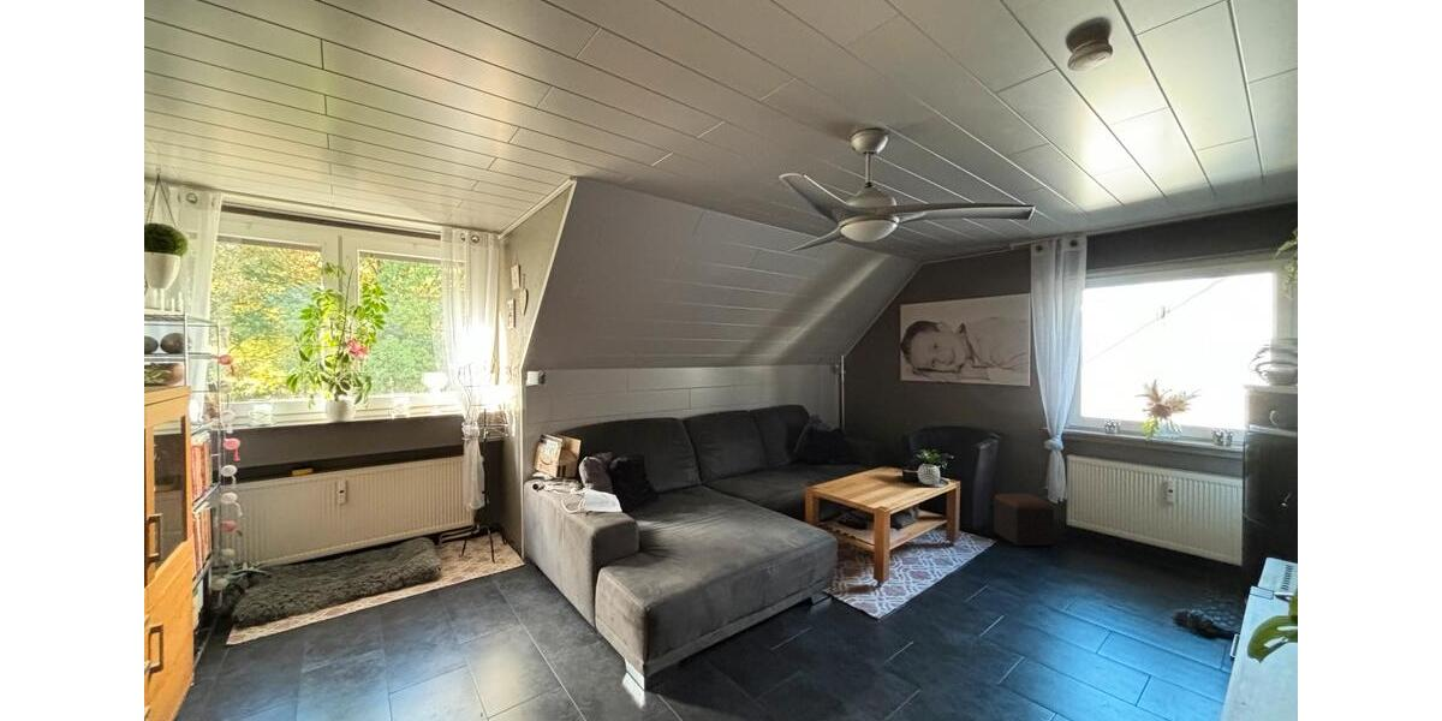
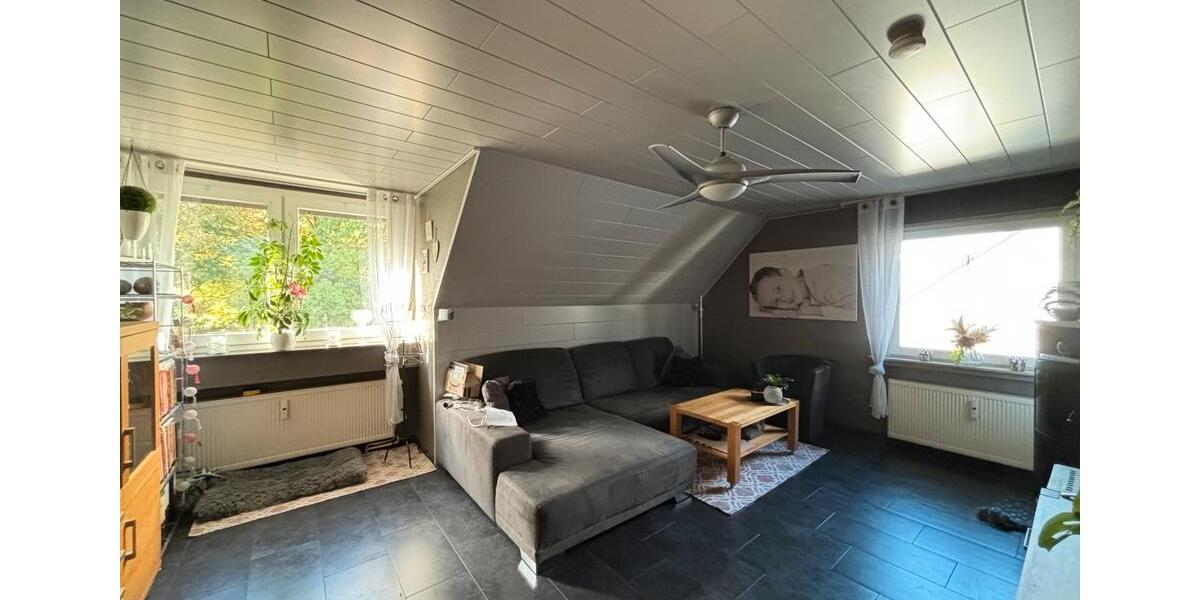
- footstool (1023, 518)
